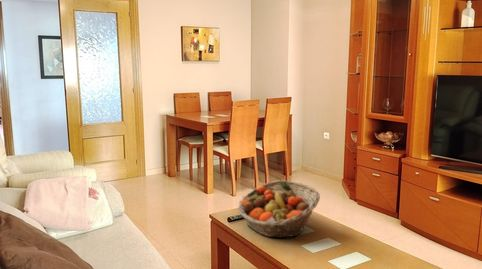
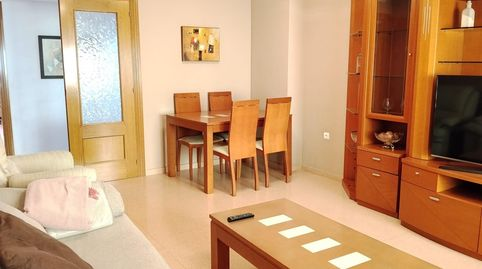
- fruit basket (277, 207)
